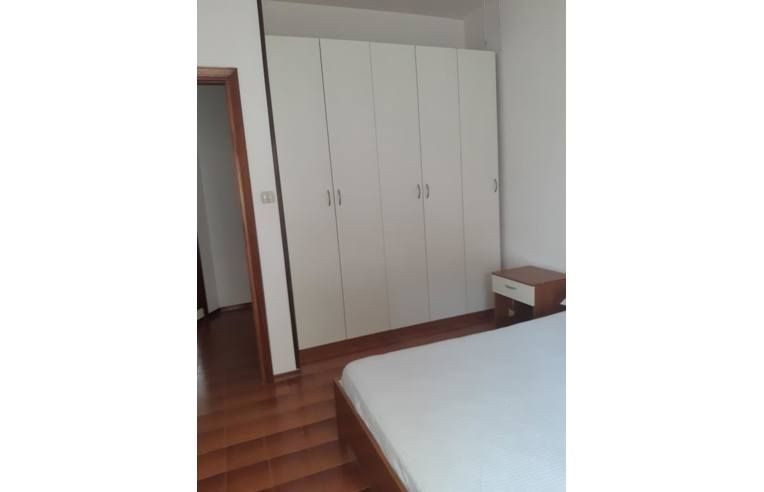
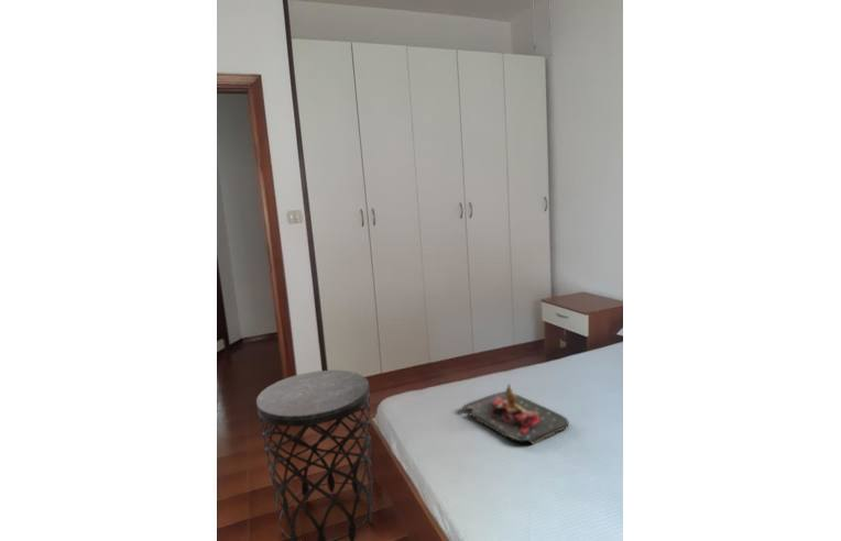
+ side table (320, 456)
+ tray (512, 400)
